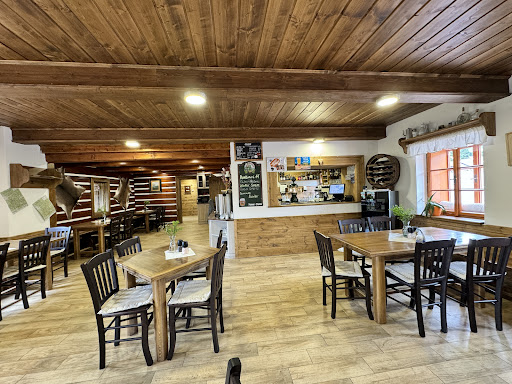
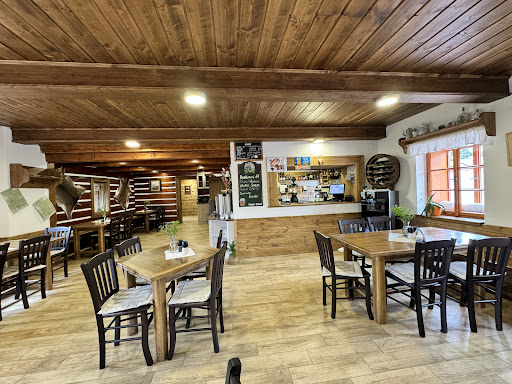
+ house plant (233, 250)
